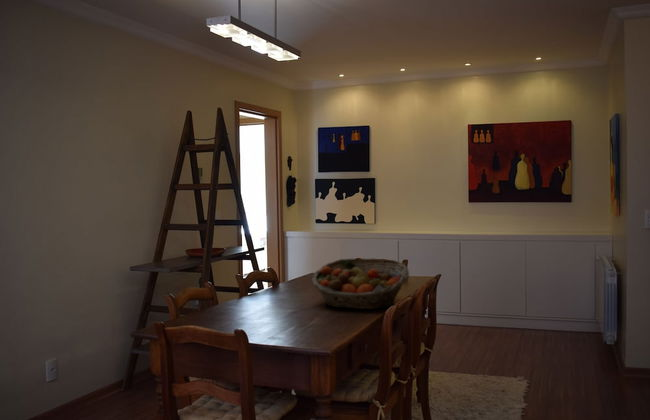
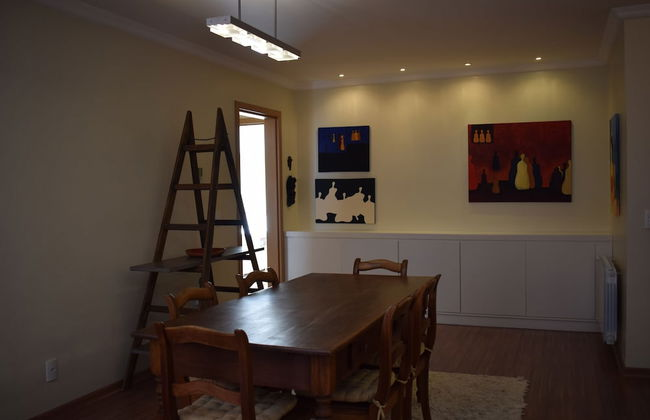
- fruit basket (360, 282)
